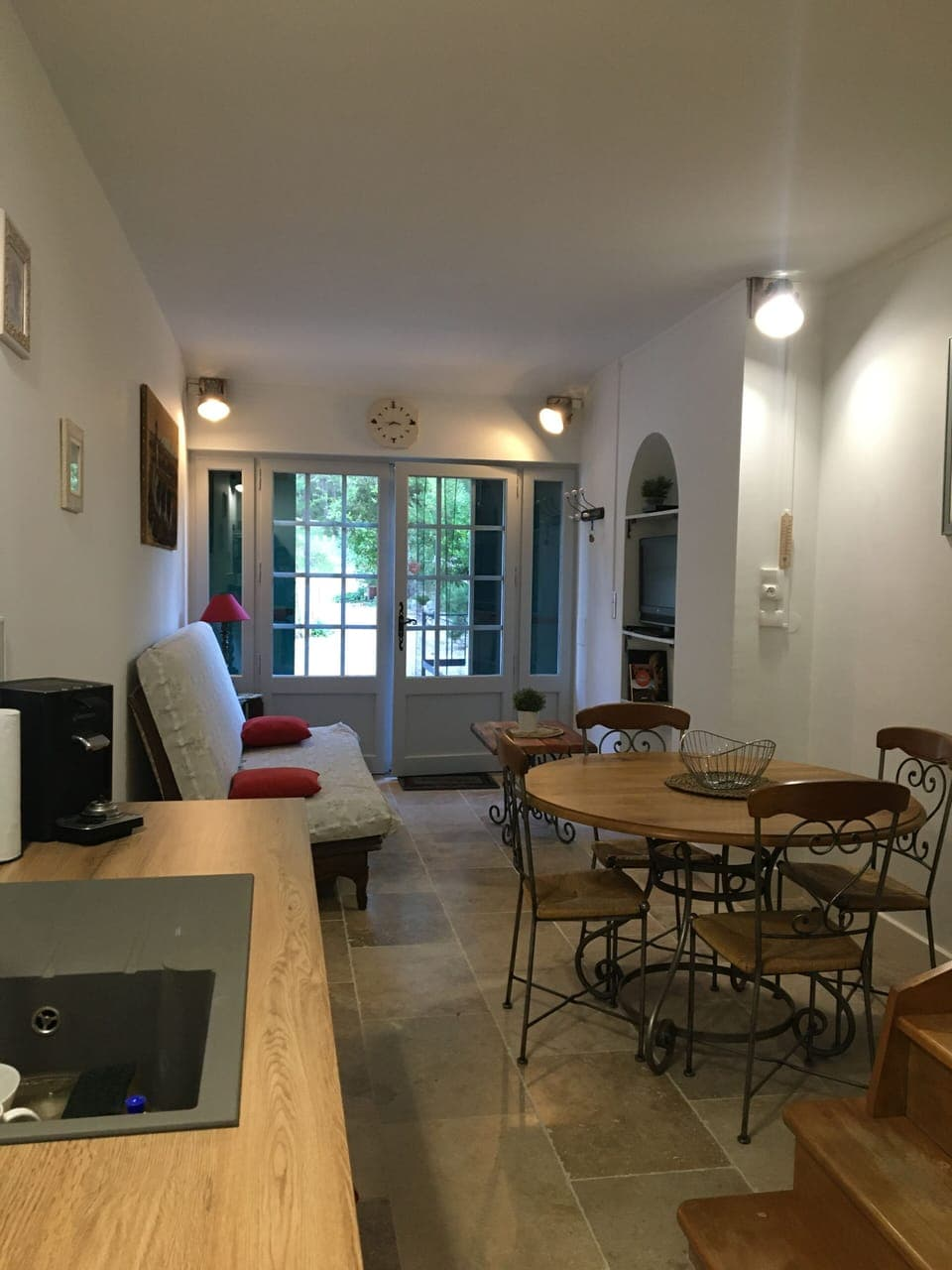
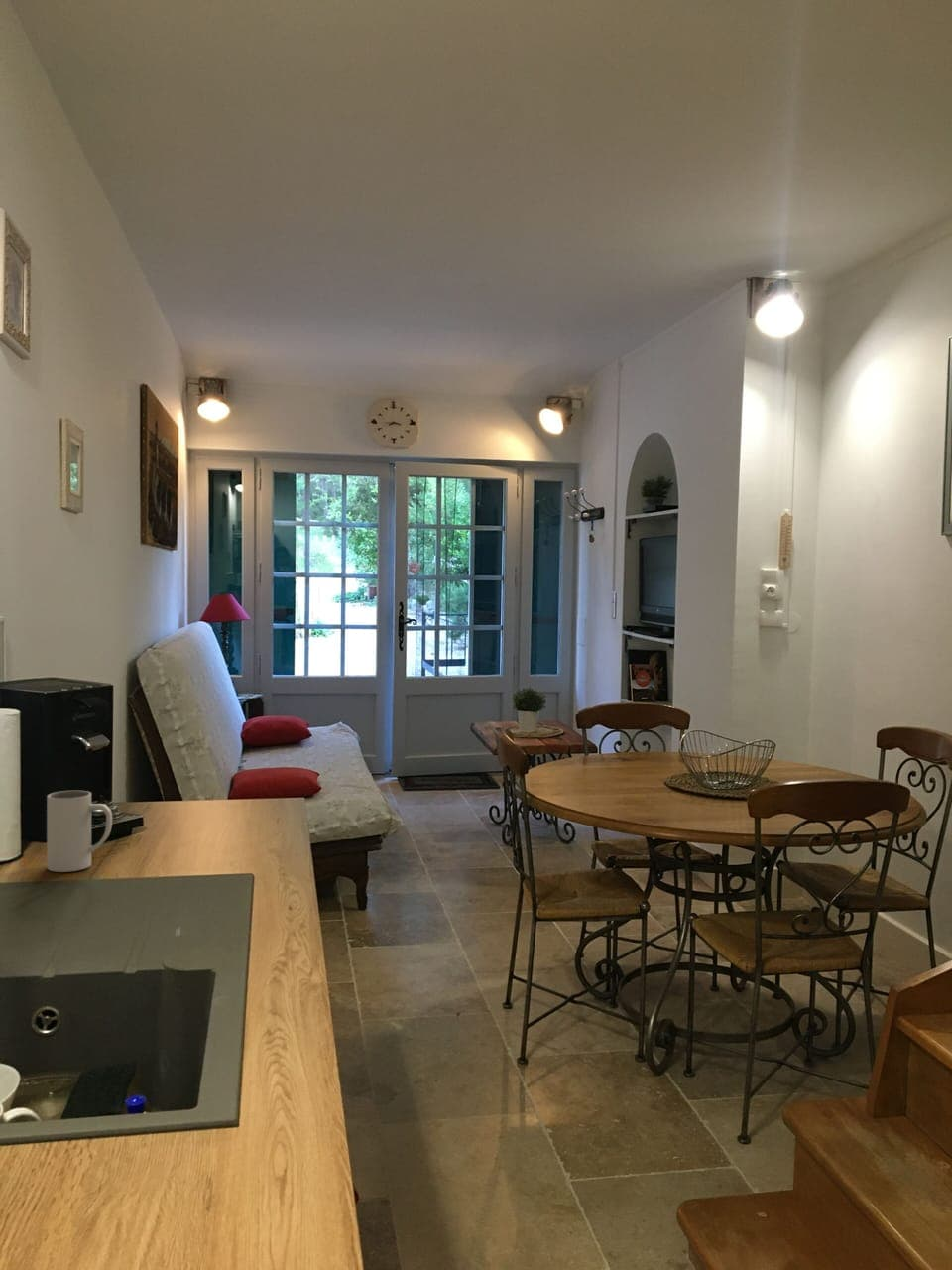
+ mug (79, 829)
